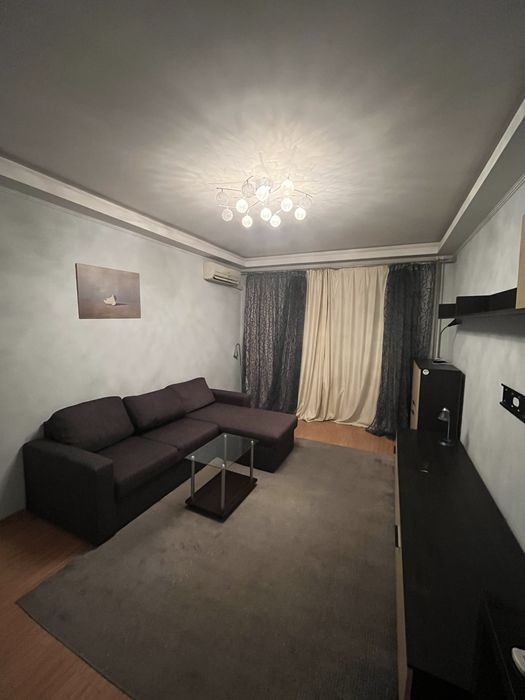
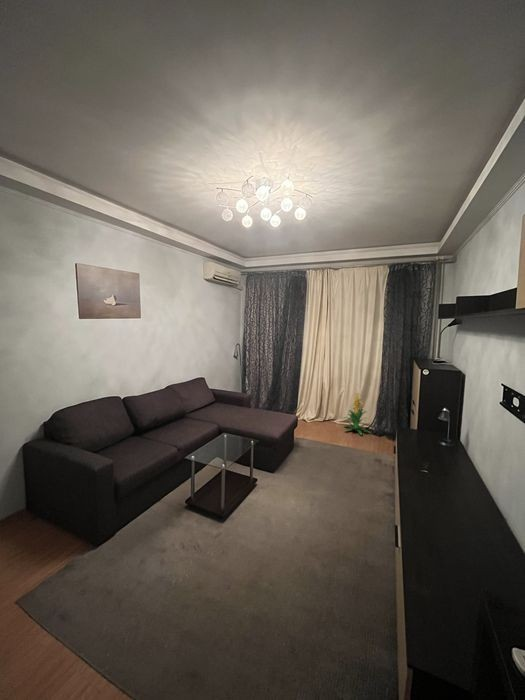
+ indoor plant (356, 410)
